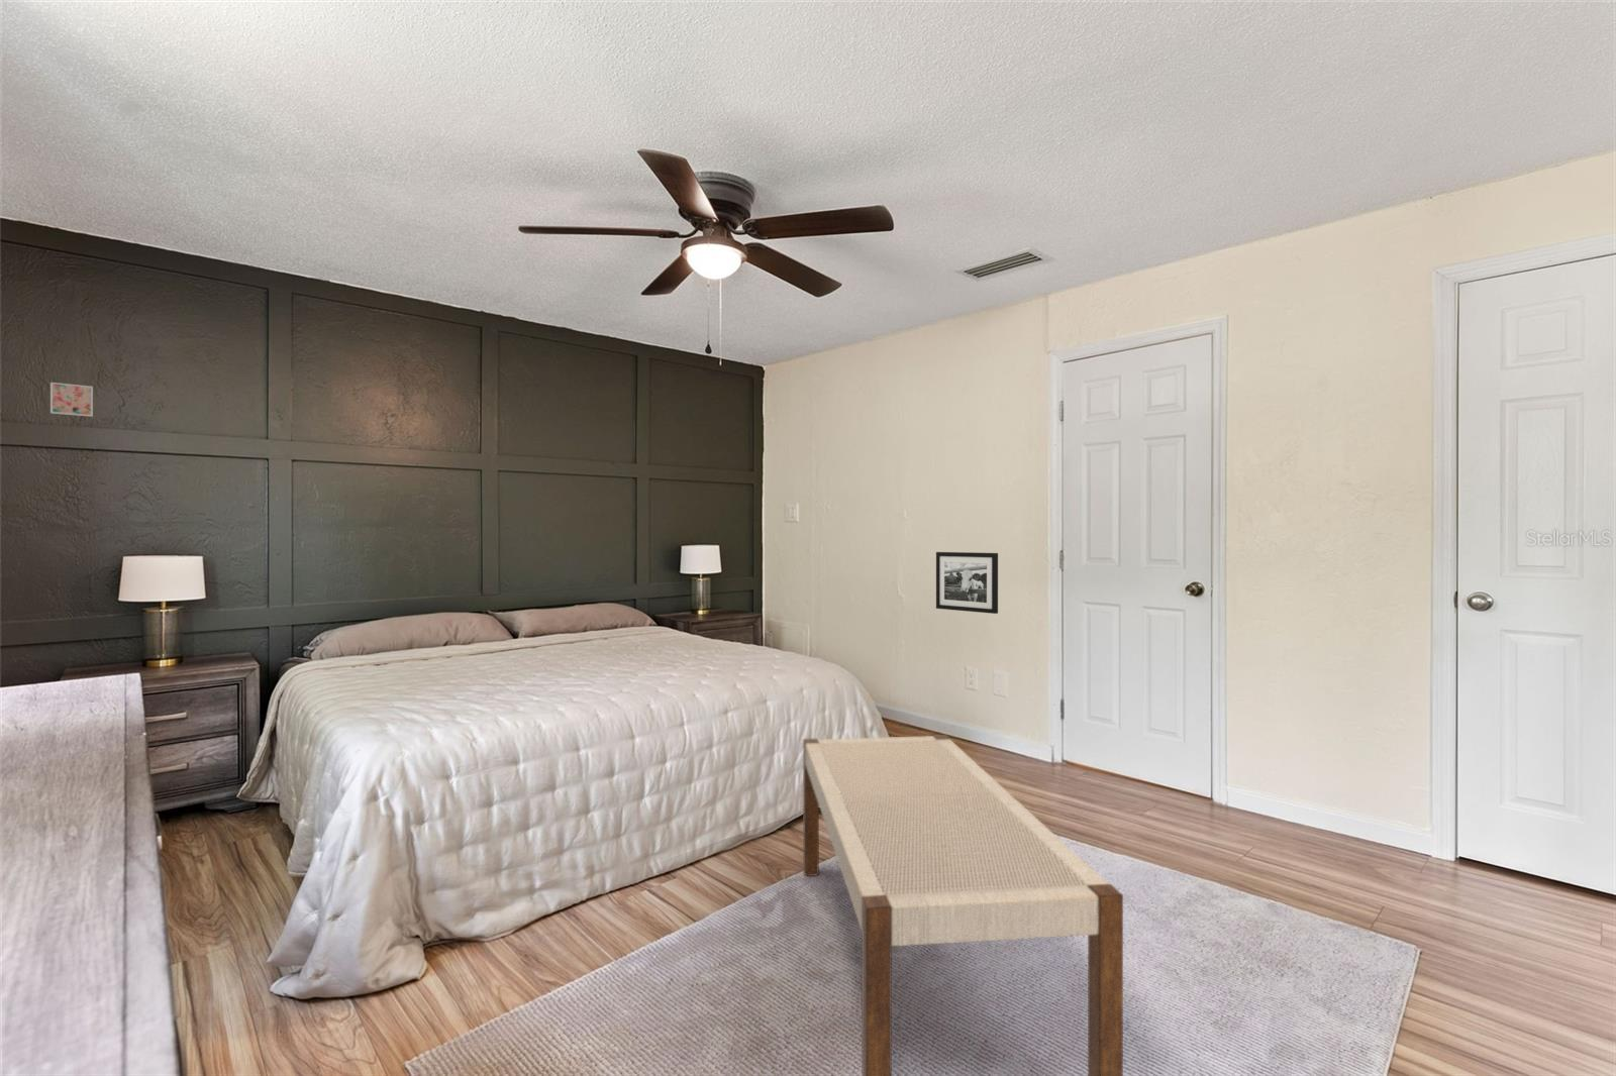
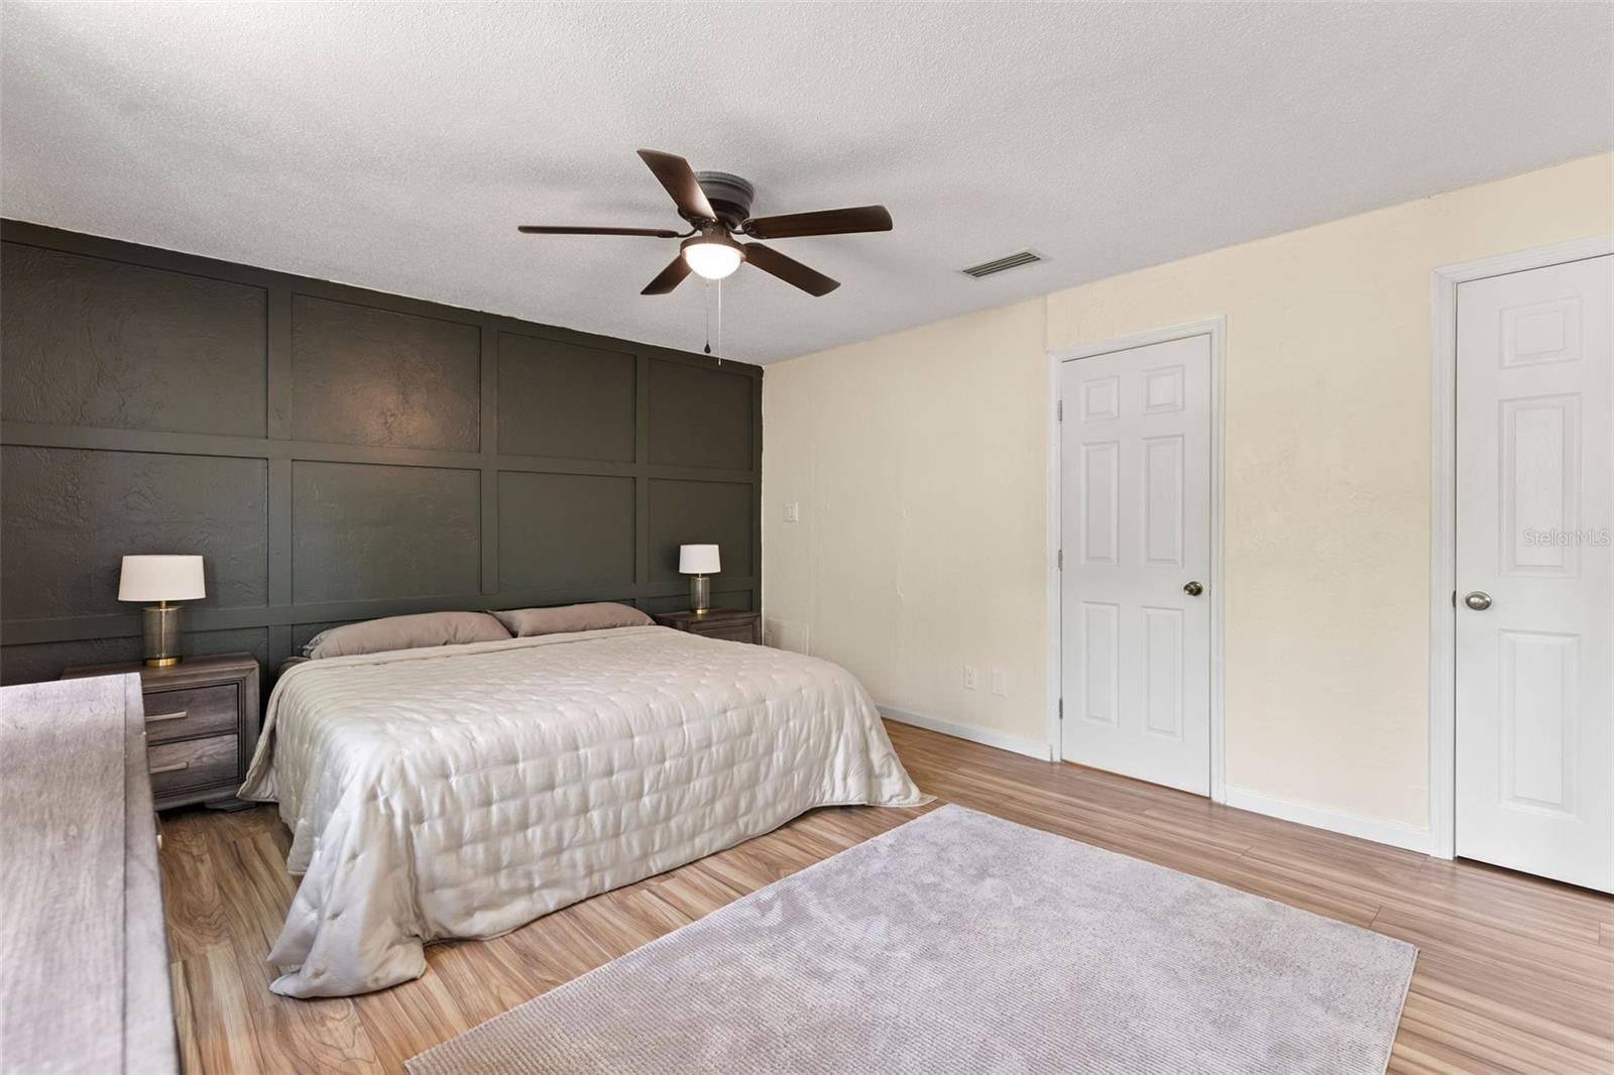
- bench (918, 879)
- picture frame (966, 581)
- wall art (72, 399)
